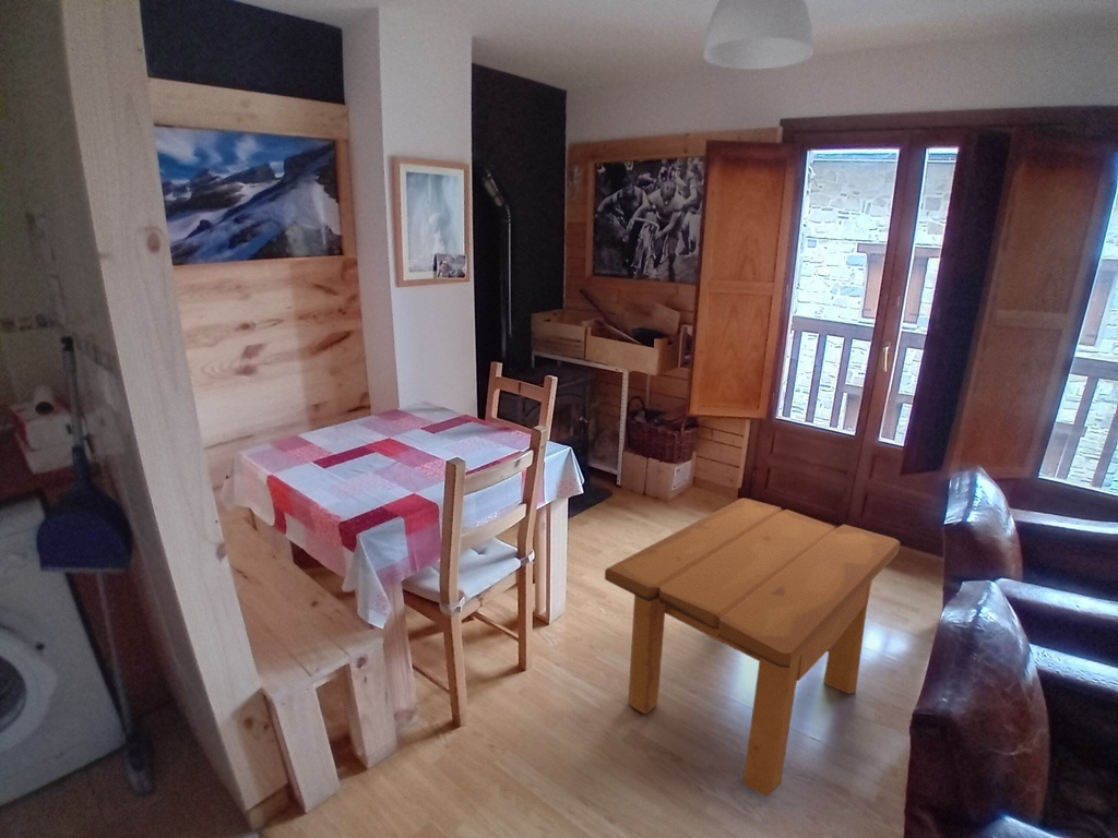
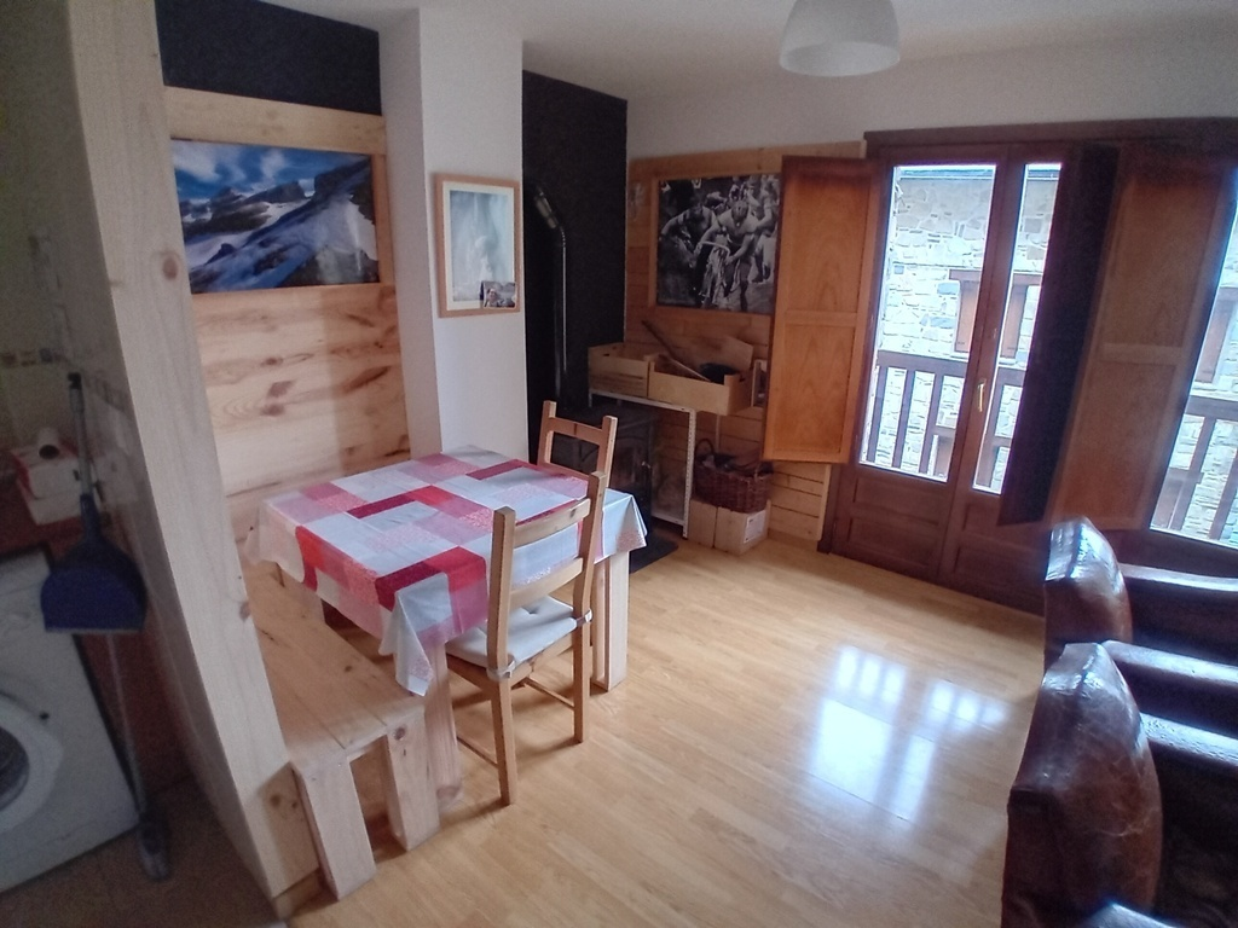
- side table (749, 623)
